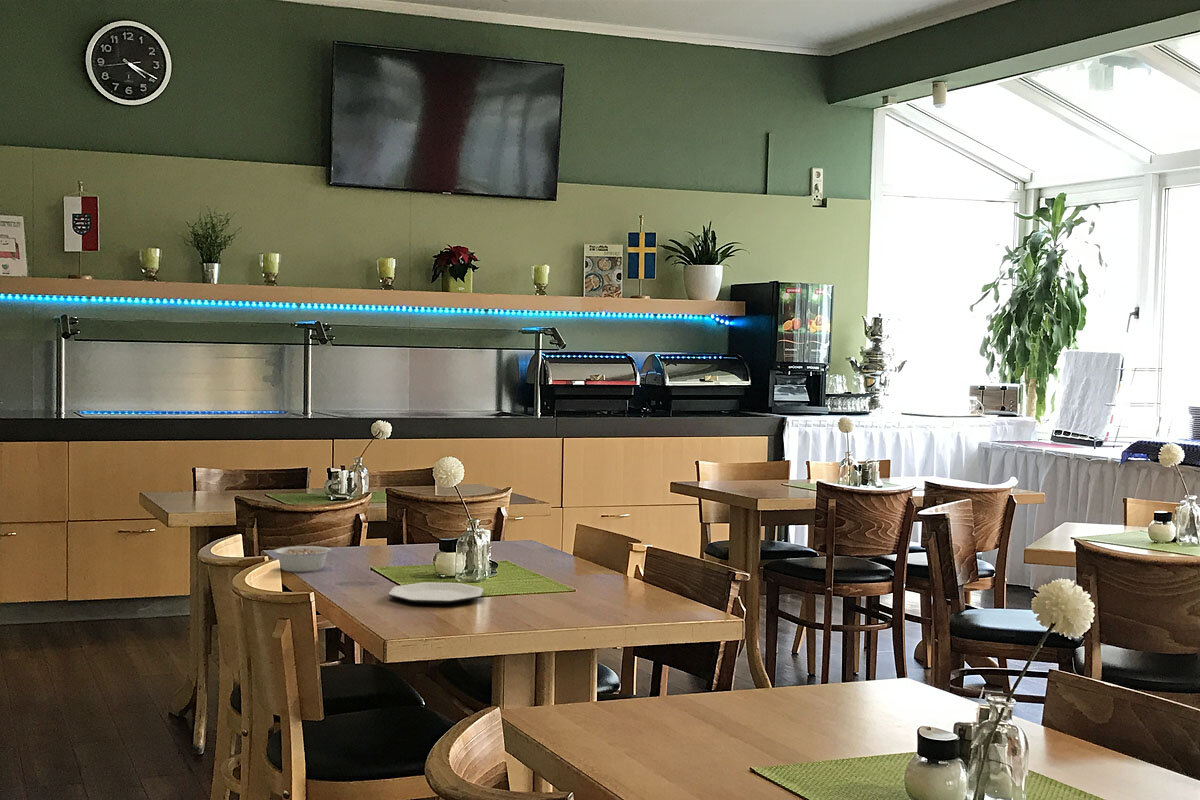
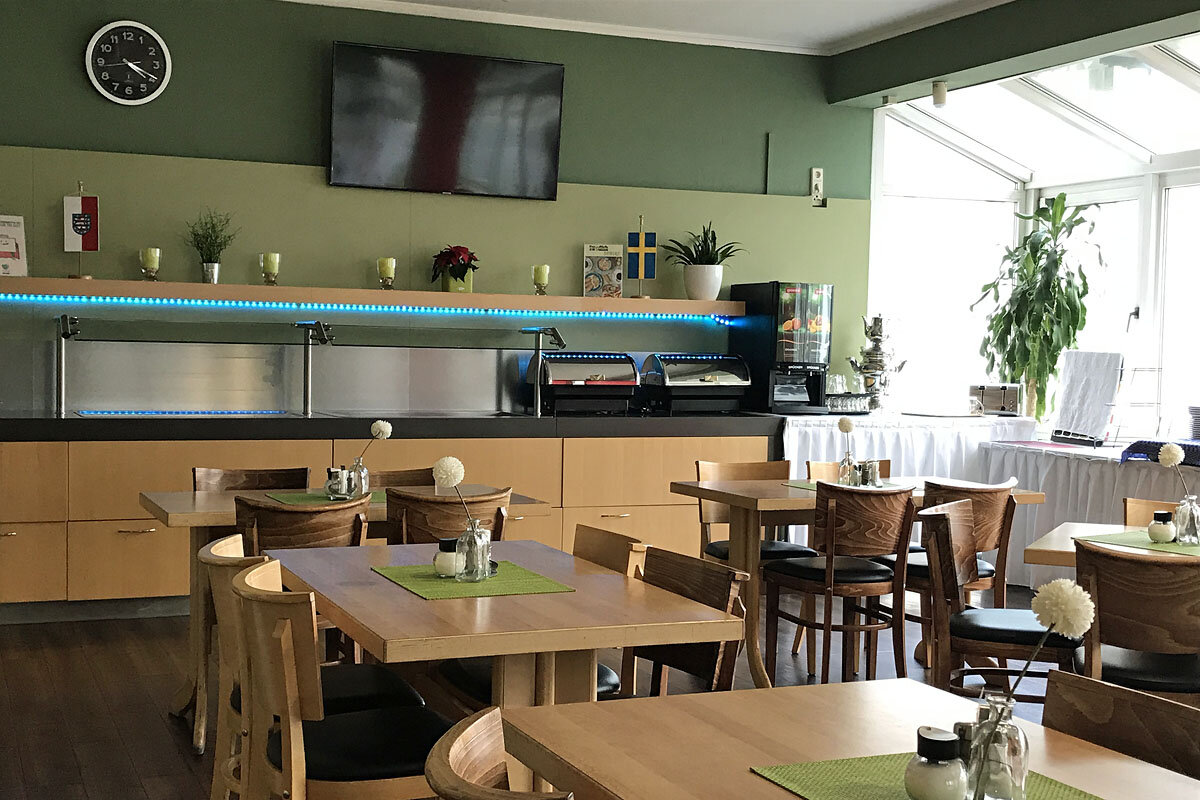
- plate (436, 594)
- legume (304, 557)
